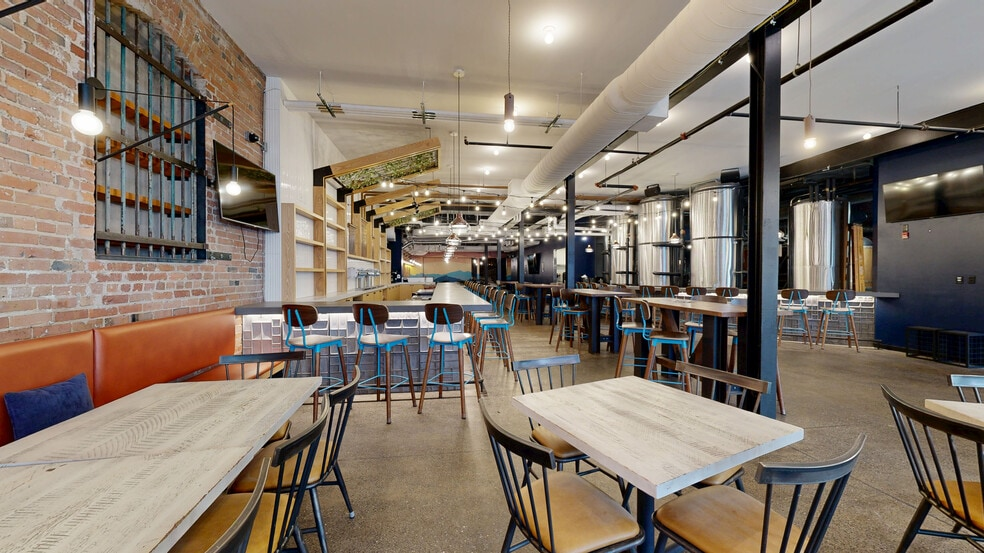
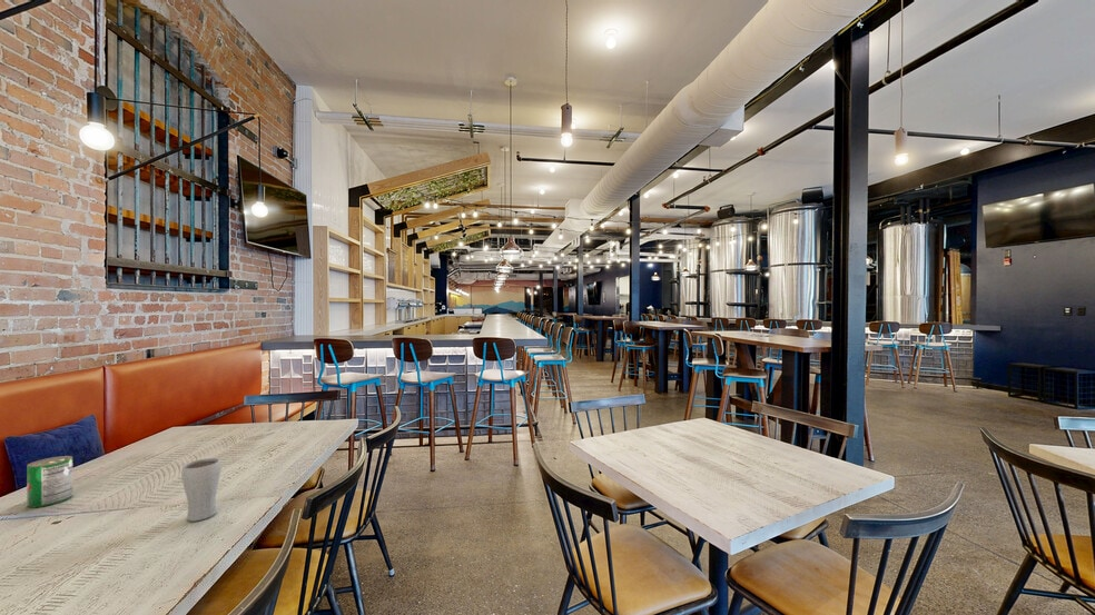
+ can (50, 480)
+ drinking glass (201, 489)
